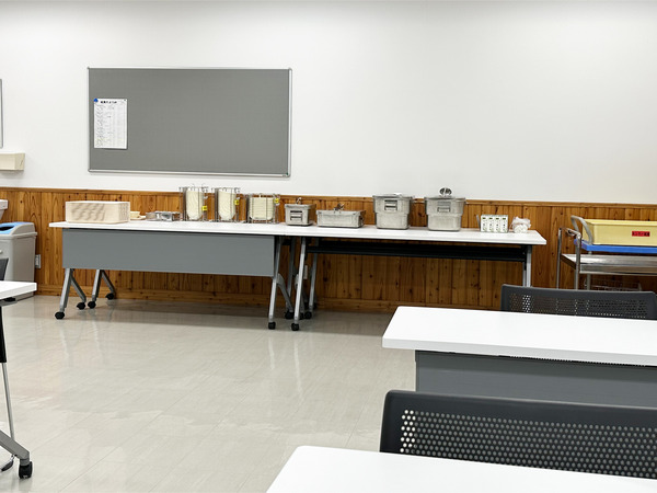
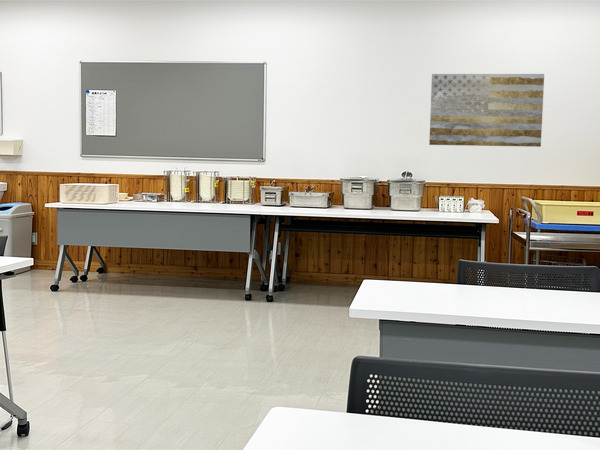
+ wall art (485, 110)
